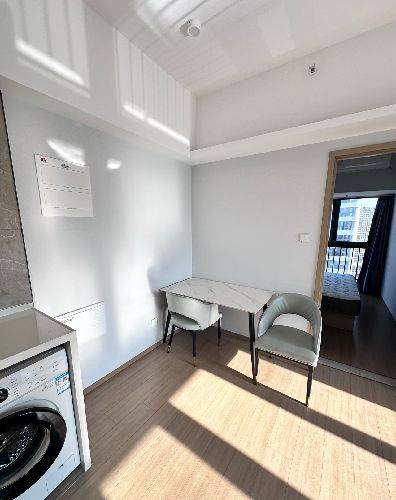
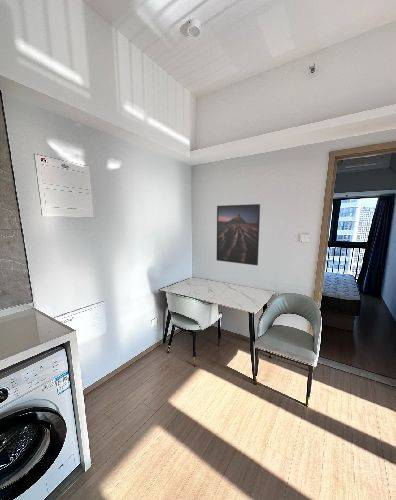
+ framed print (236, 234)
